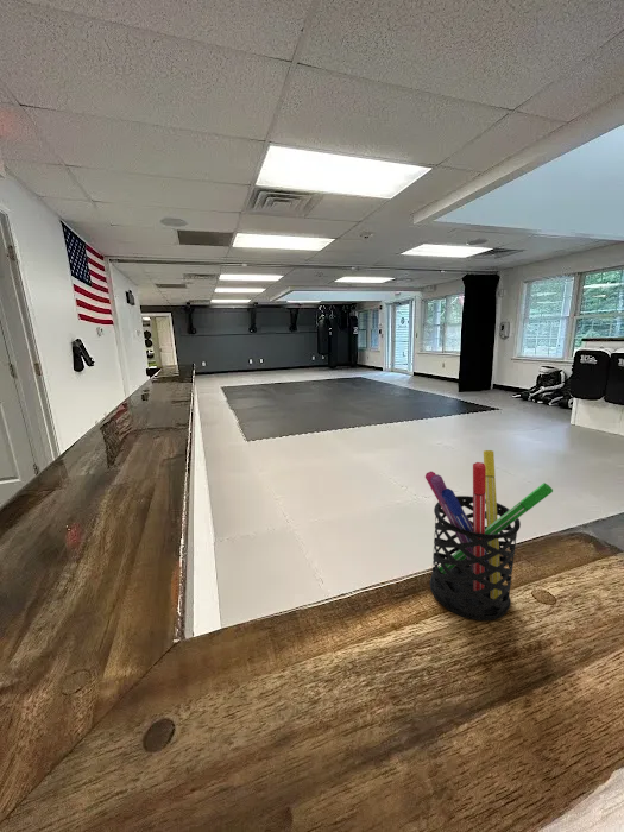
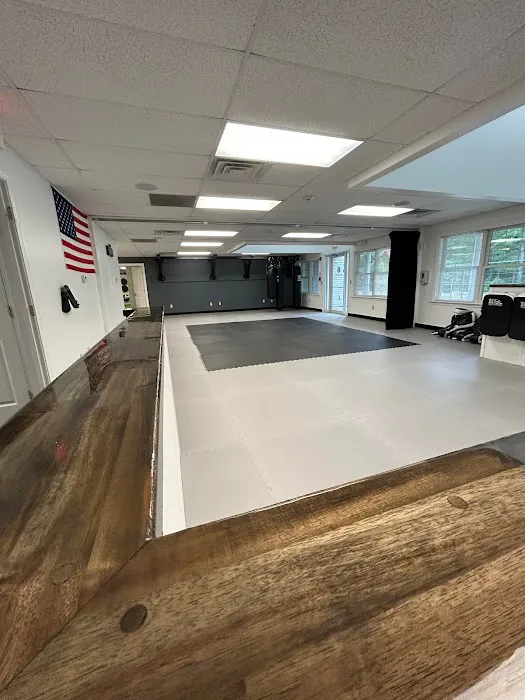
- pen holder (484, 529)
